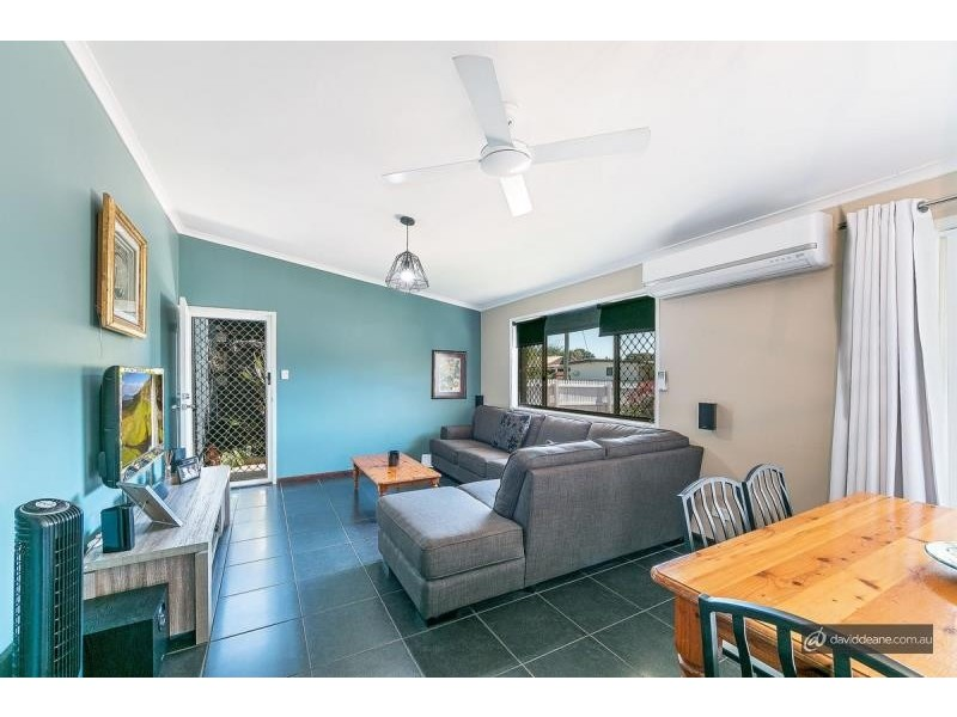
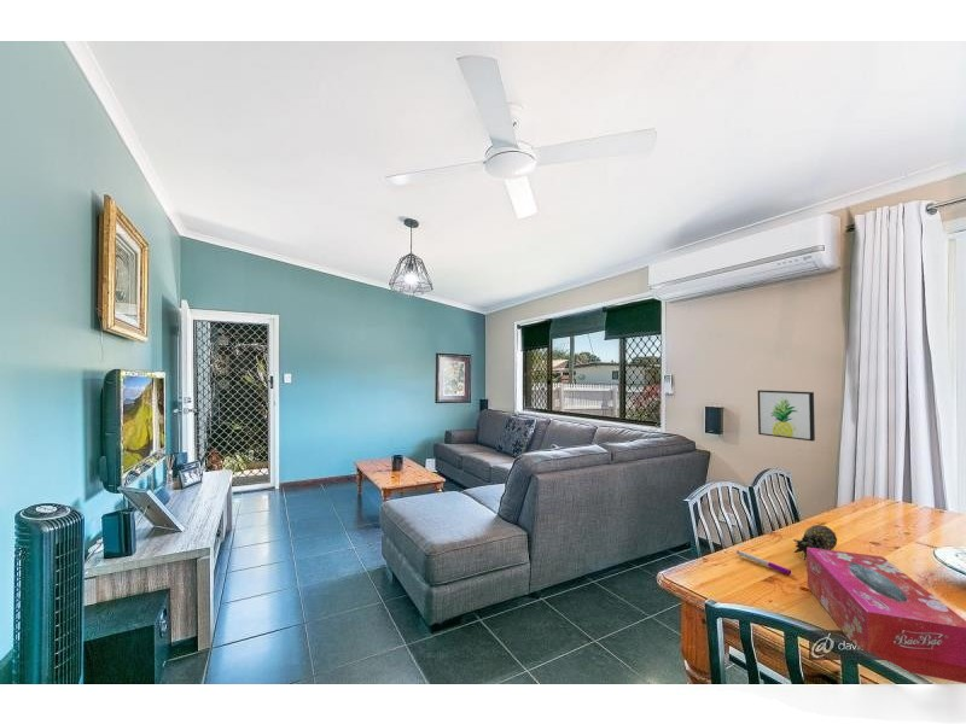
+ tissue box (875, 603)
+ fruit (815, 541)
+ wall art (785, 414)
+ pen (762, 561)
